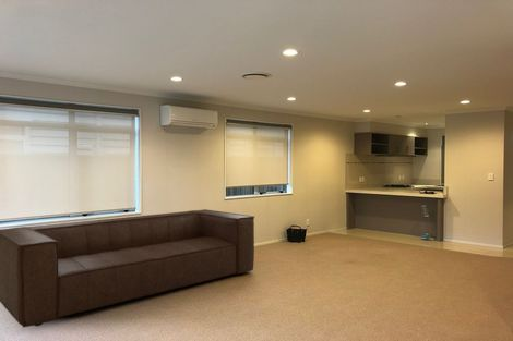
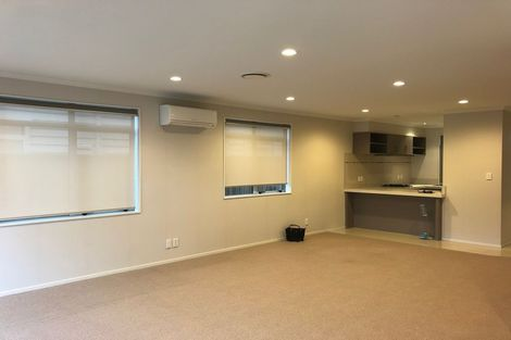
- sofa (139, 253)
